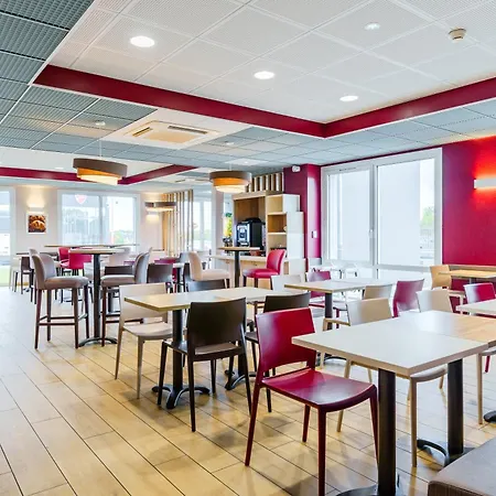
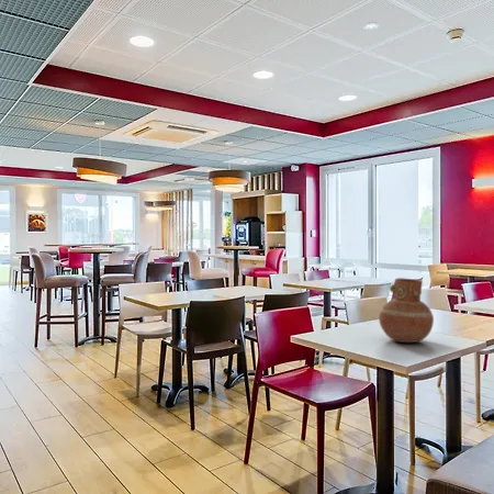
+ vase (405, 310)
